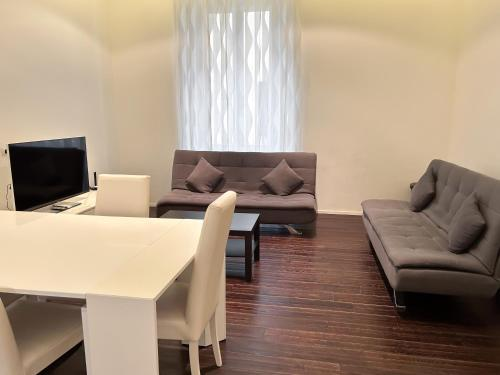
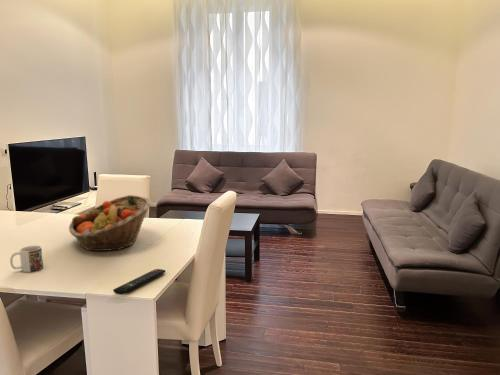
+ mug (26, 259)
+ fruit basket (111, 221)
+ remote control (141, 280)
